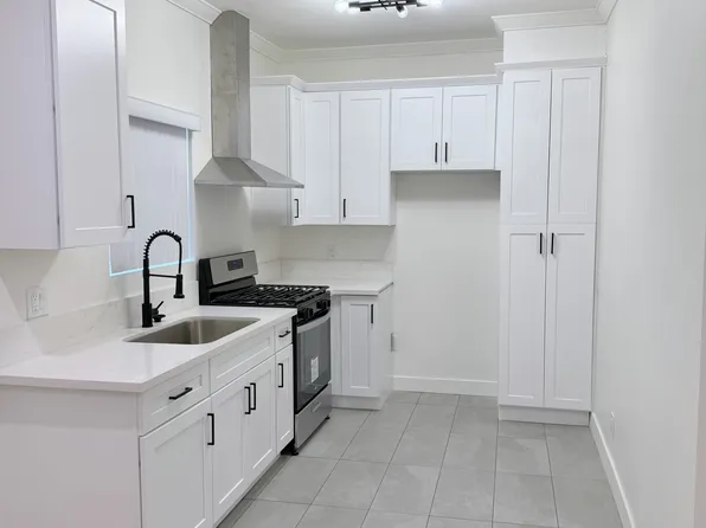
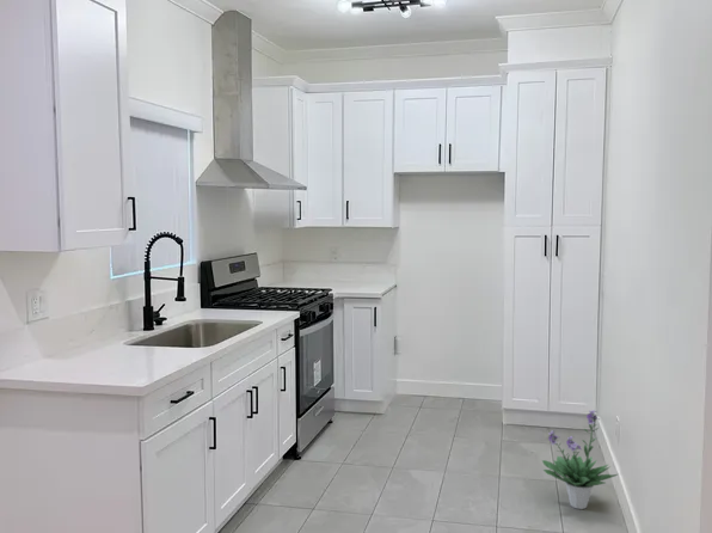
+ potted plant (579, 457)
